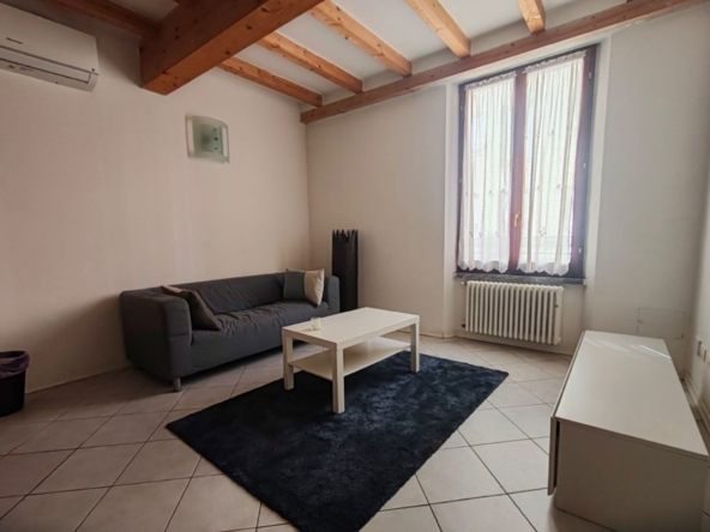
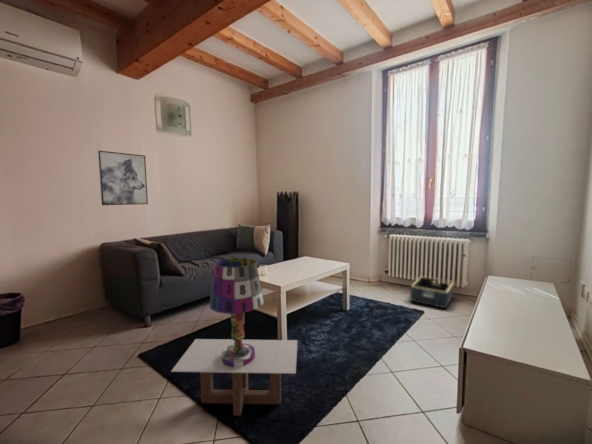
+ basket (432, 291)
+ table lamp (237, 310)
+ wall art (124, 179)
+ side table (240, 378)
